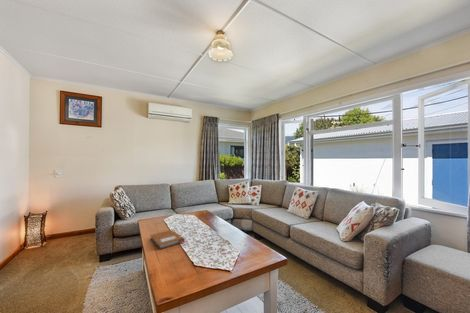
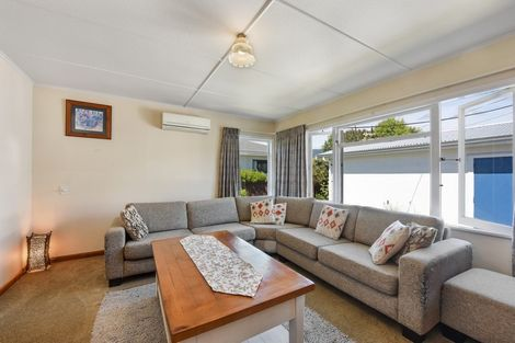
- notebook (167, 238)
